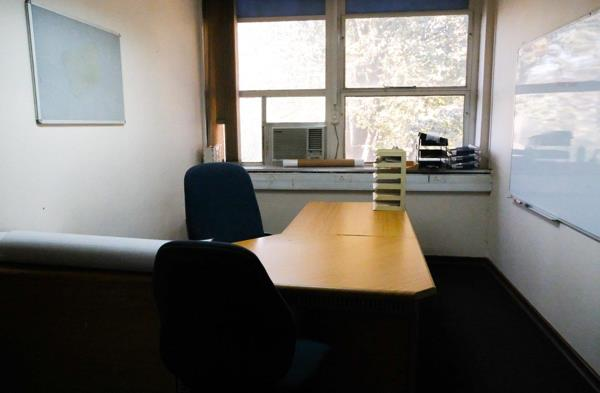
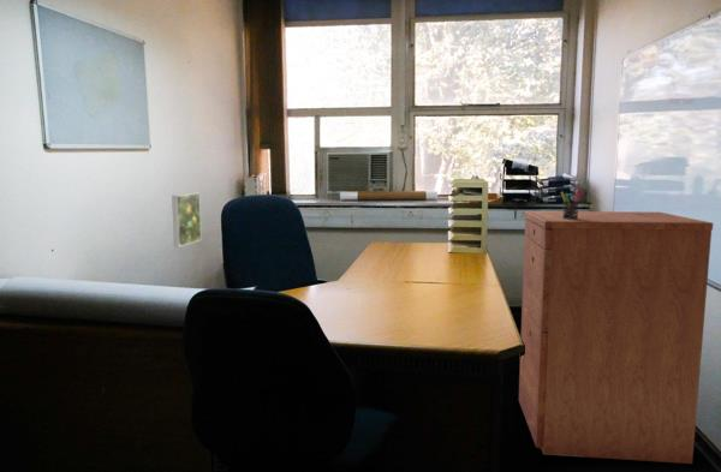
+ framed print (186, 219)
+ pen holder (571, 203)
+ filing cabinet (601, 325)
